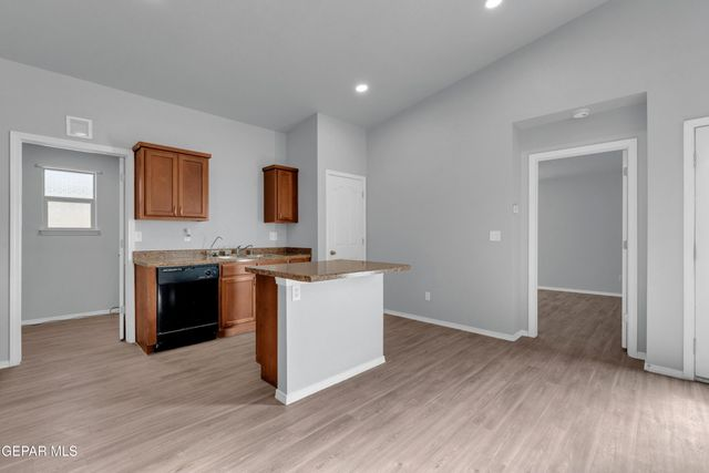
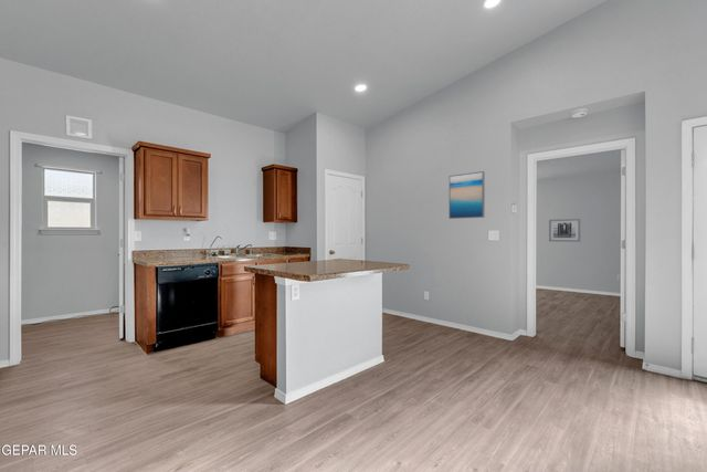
+ wall art (563, 230)
+ wall art (465, 196)
